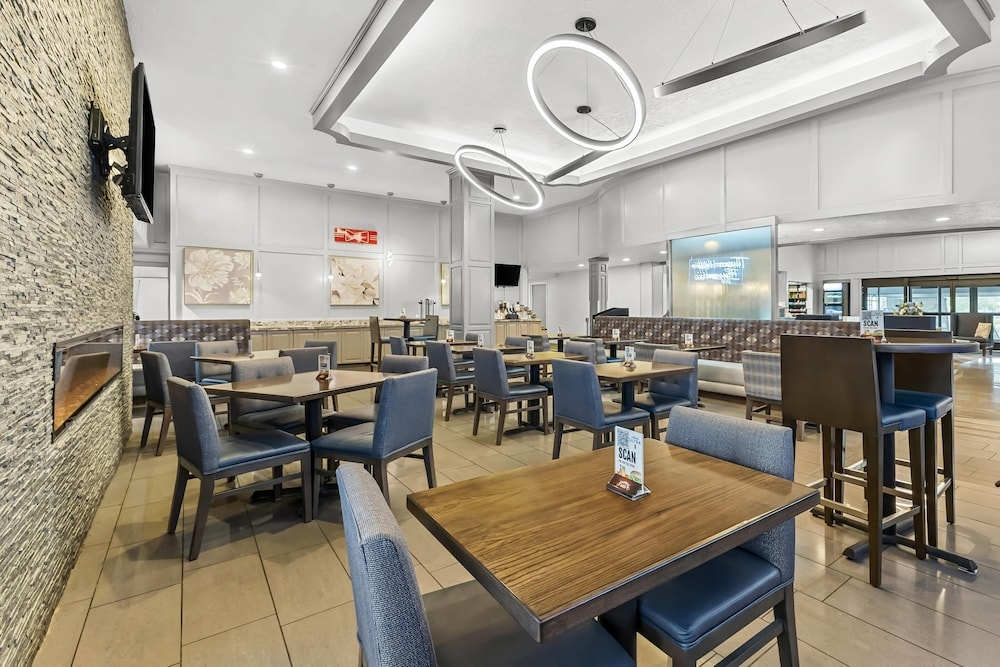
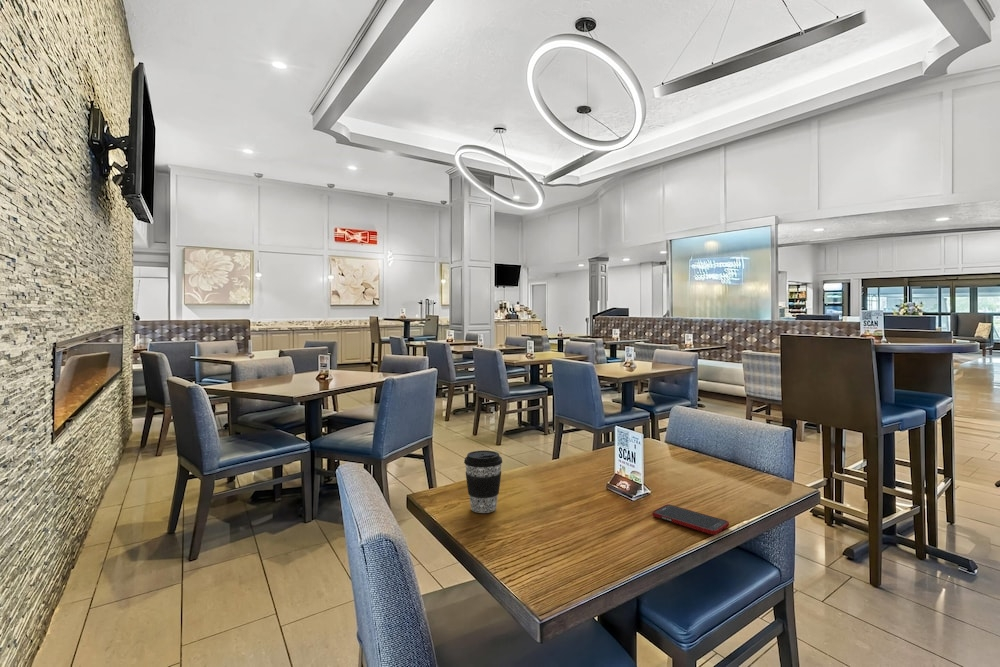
+ cell phone (689, 518)
+ coffee cup (483, 481)
